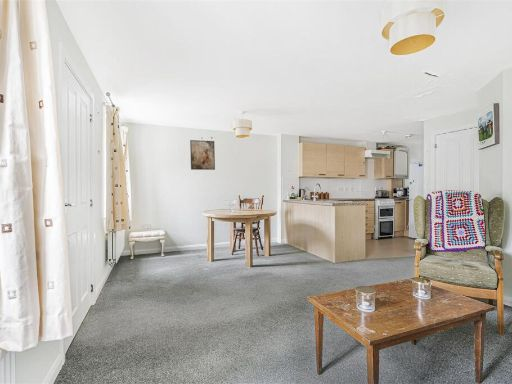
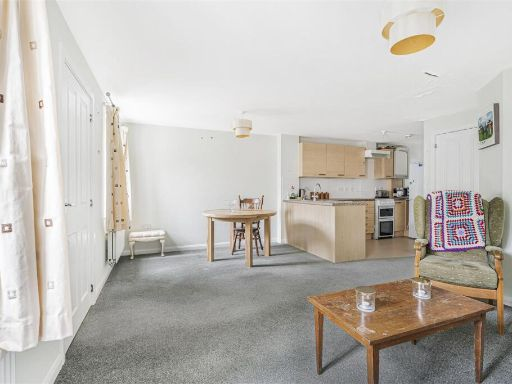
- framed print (202, 155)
